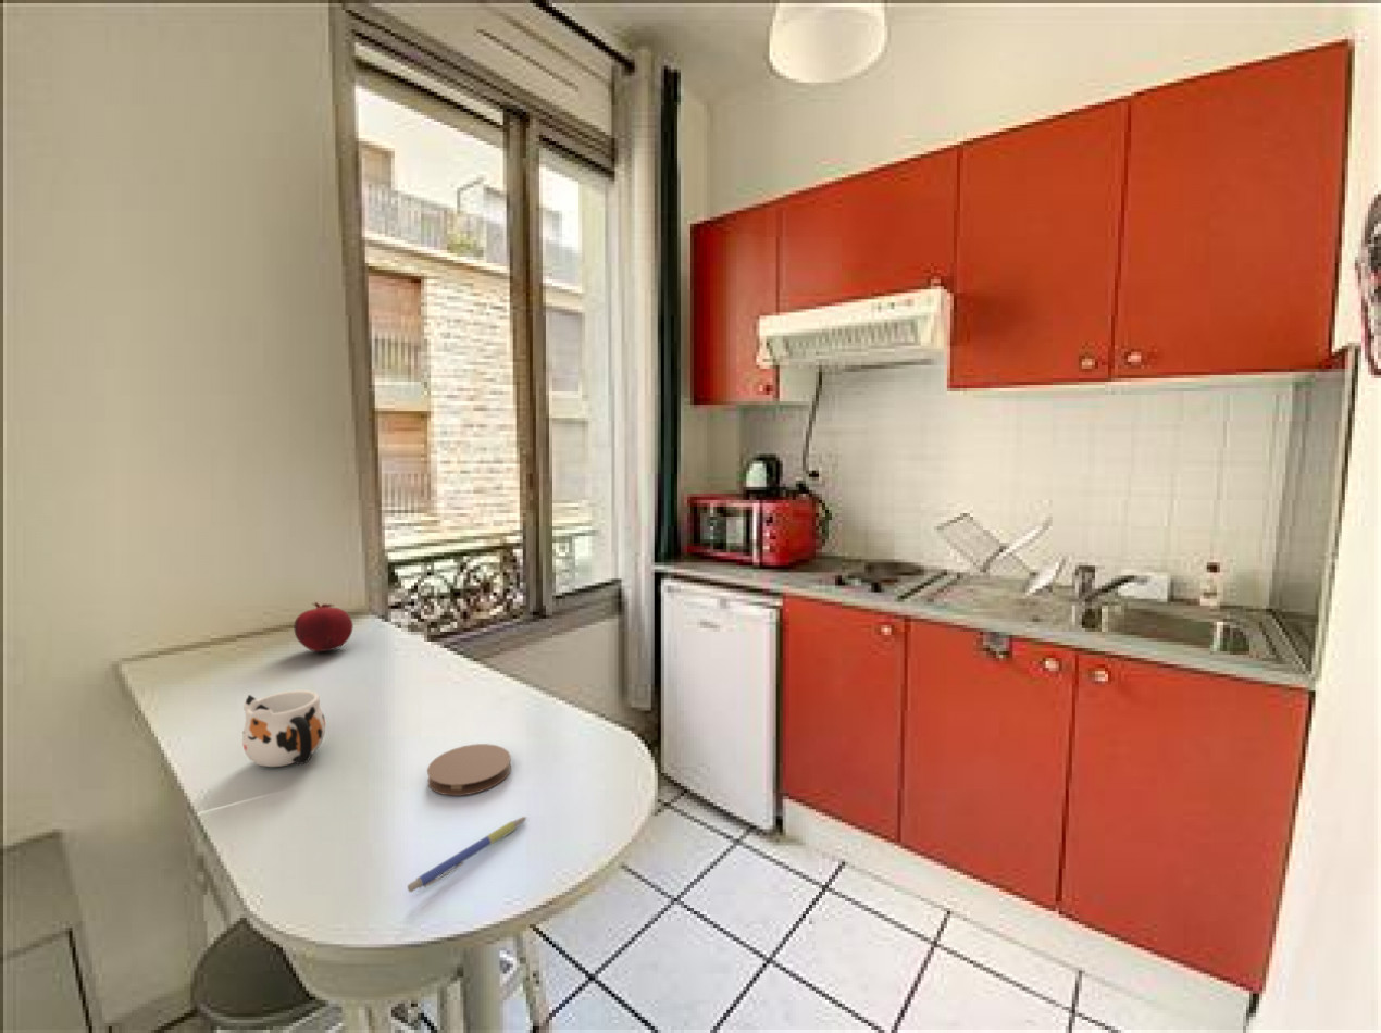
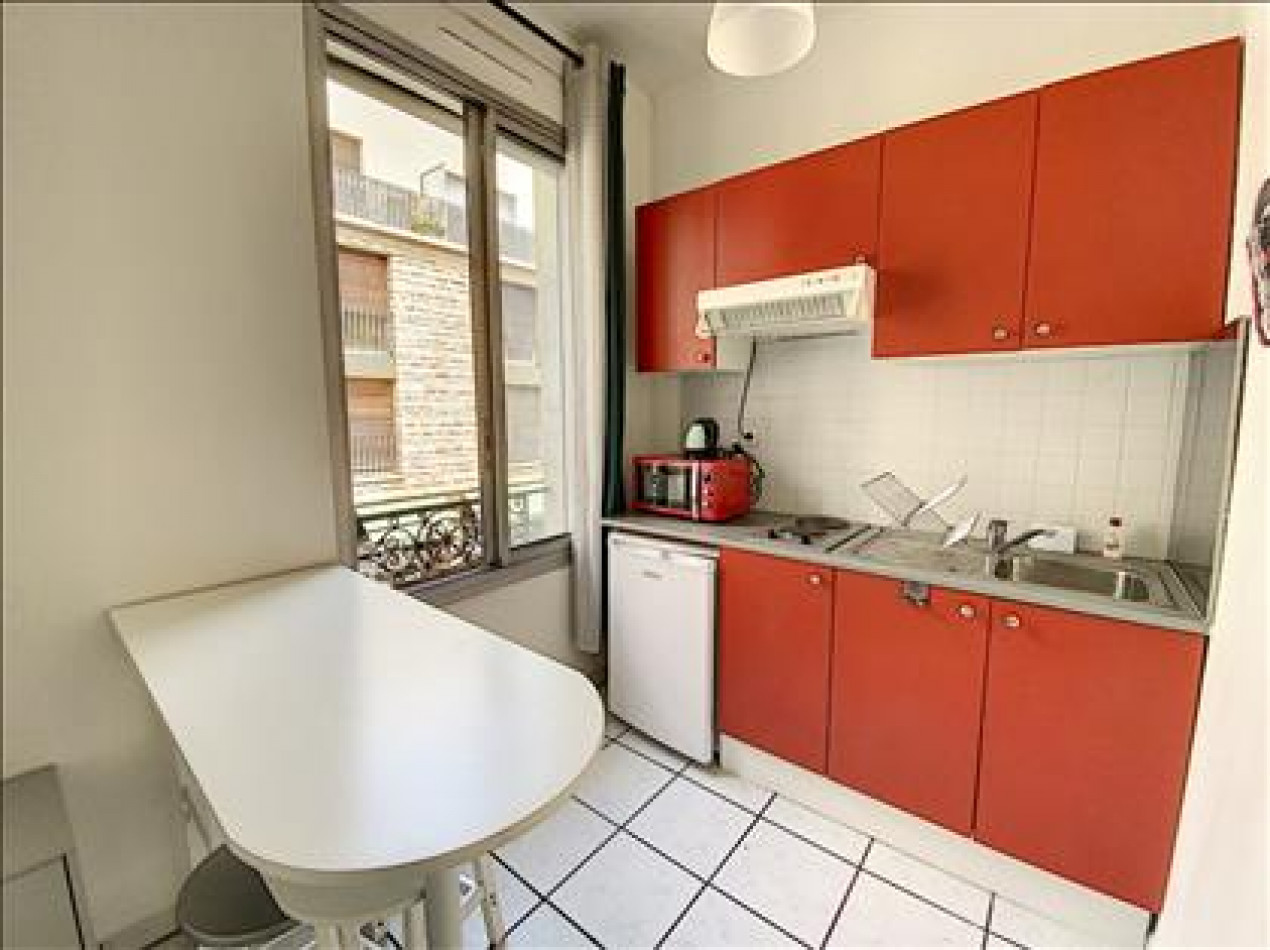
- fruit (324, 626)
- mug (288, 727)
- pen (473, 849)
- coaster (470, 768)
